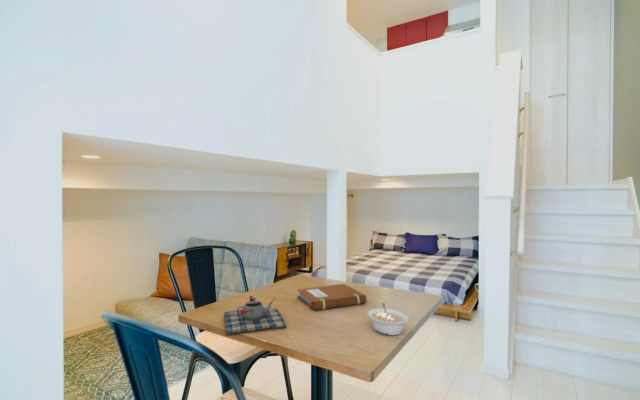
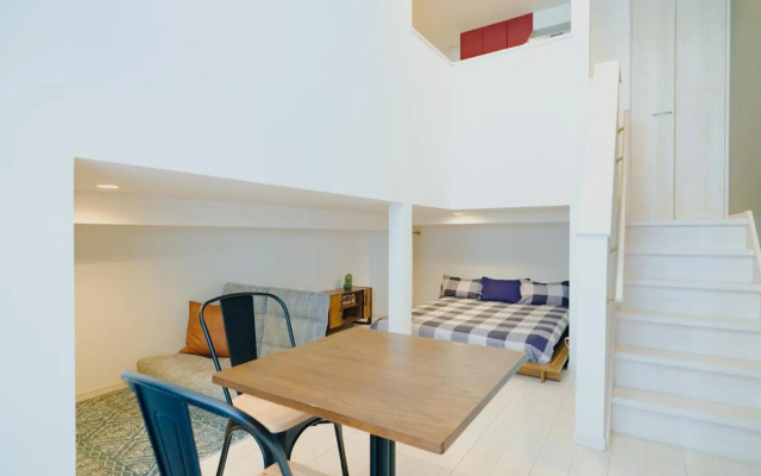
- legume (386, 320)
- teapot (253, 309)
- notebook (329, 296)
